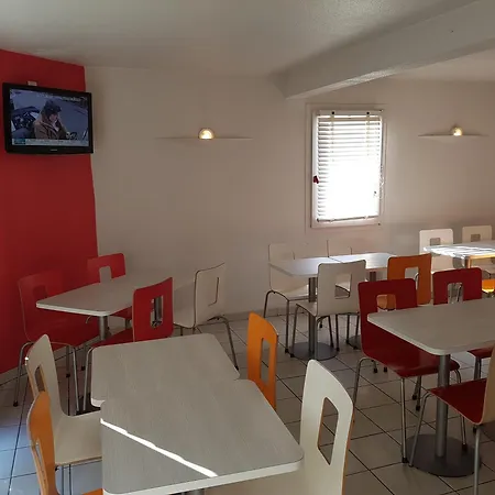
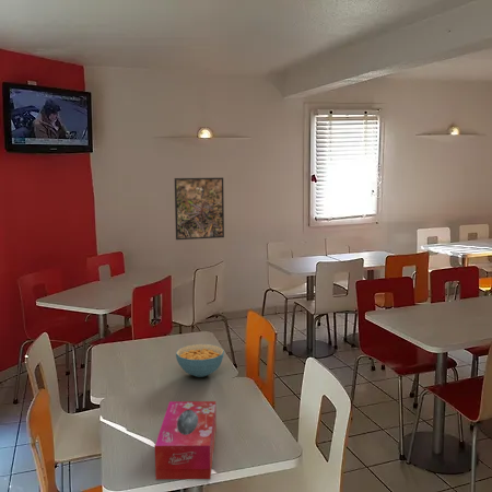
+ cereal bowl (200, 363)
+ tissue box (188, 436)
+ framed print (199, 208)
